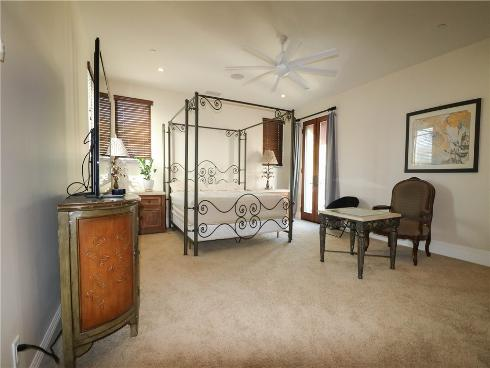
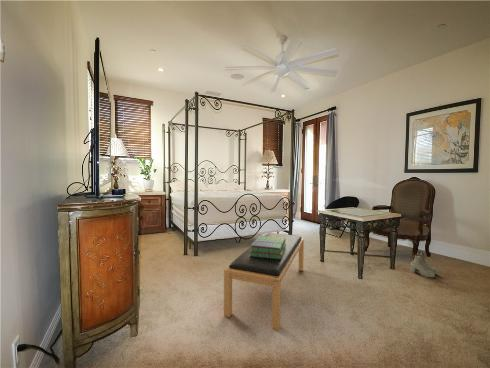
+ stack of books (268, 246)
+ bench (271, 267)
+ boots (423, 264)
